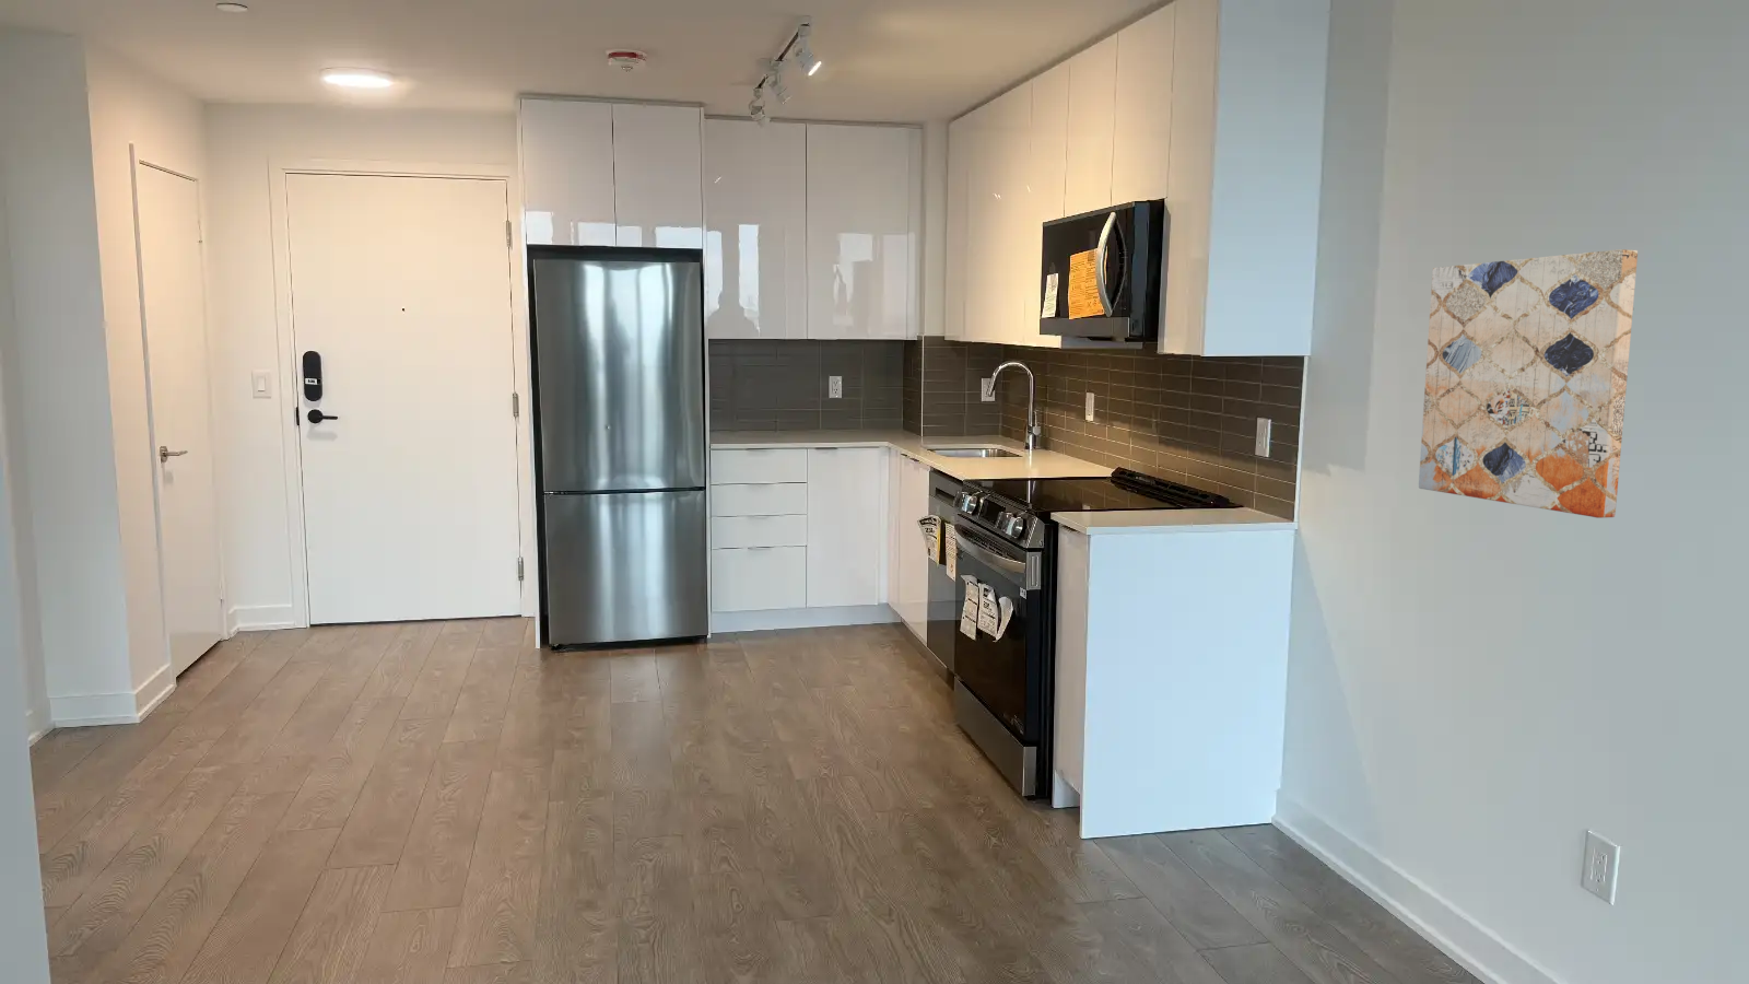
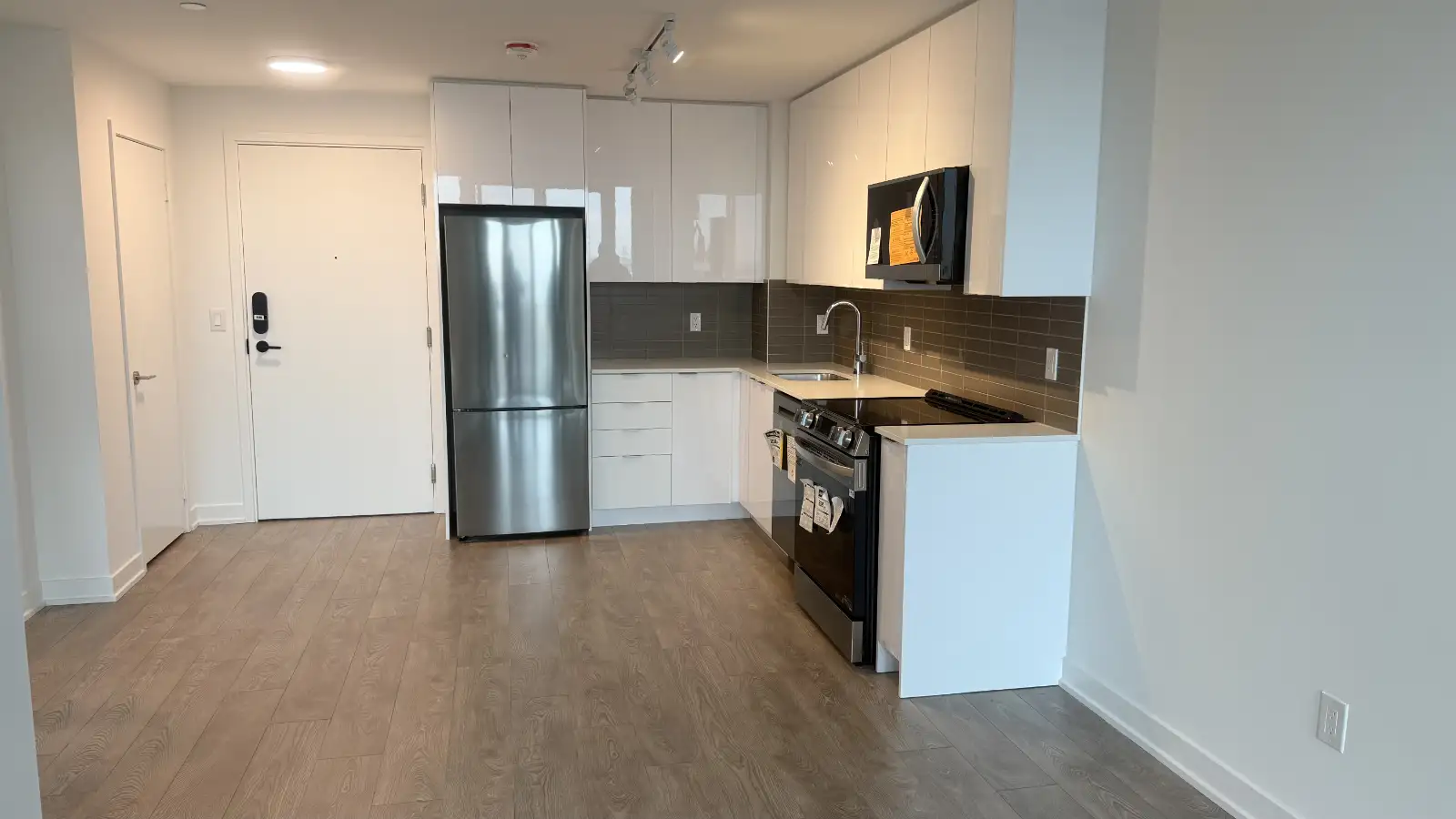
- wall art (1516, 382)
